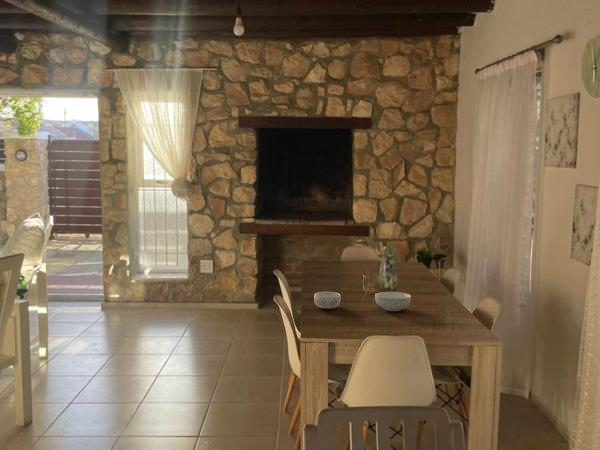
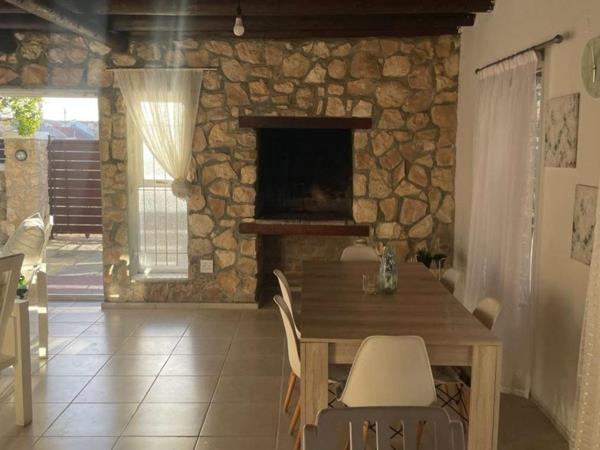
- decorative bowl (328, 301)
- cereal bowl (392, 301)
